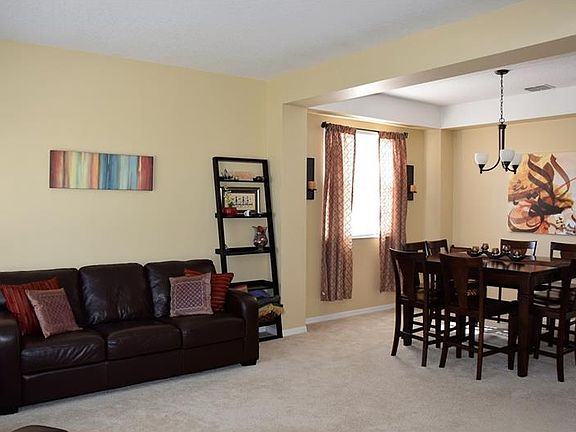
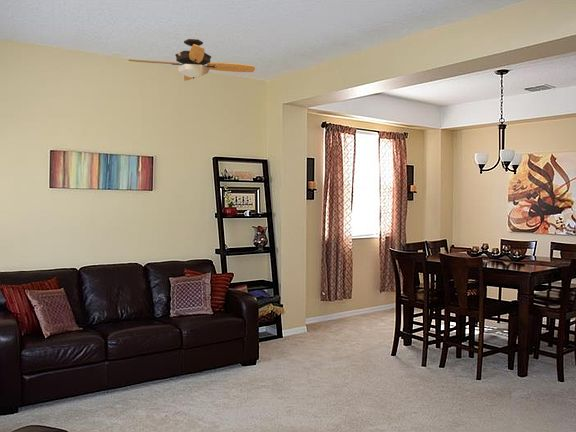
+ ceiling fan (193, 60)
